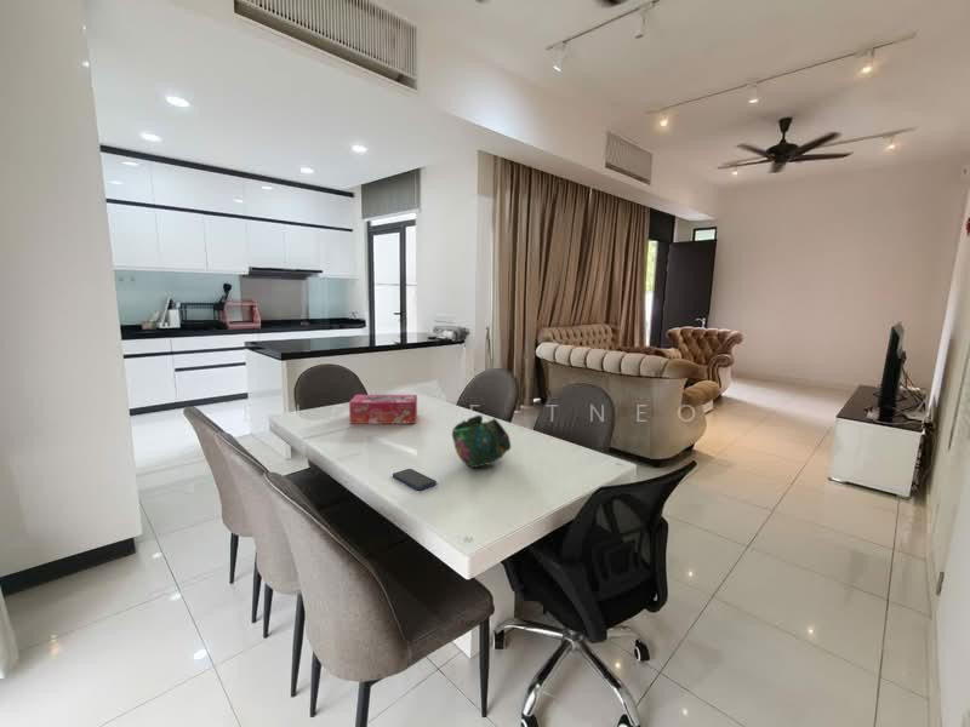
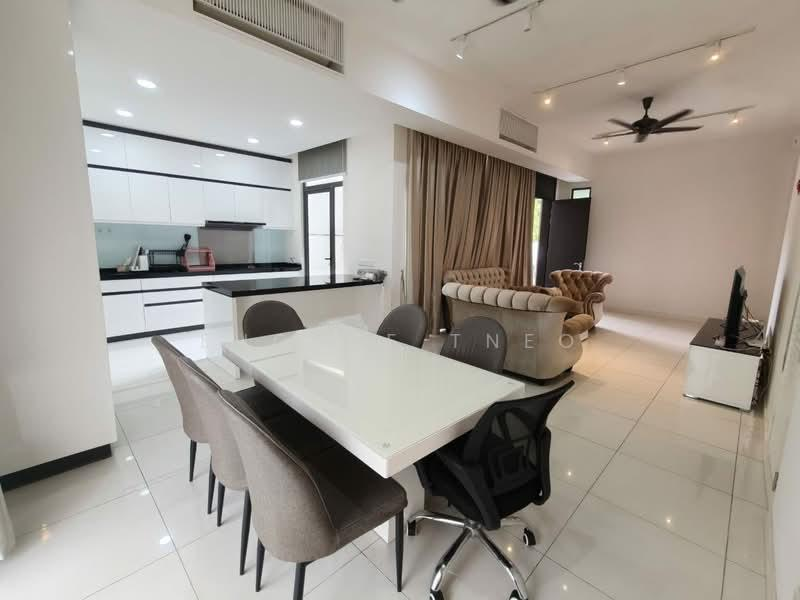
- smartphone (413, 479)
- decorative bowl (480, 441)
- tissue box (384, 408)
